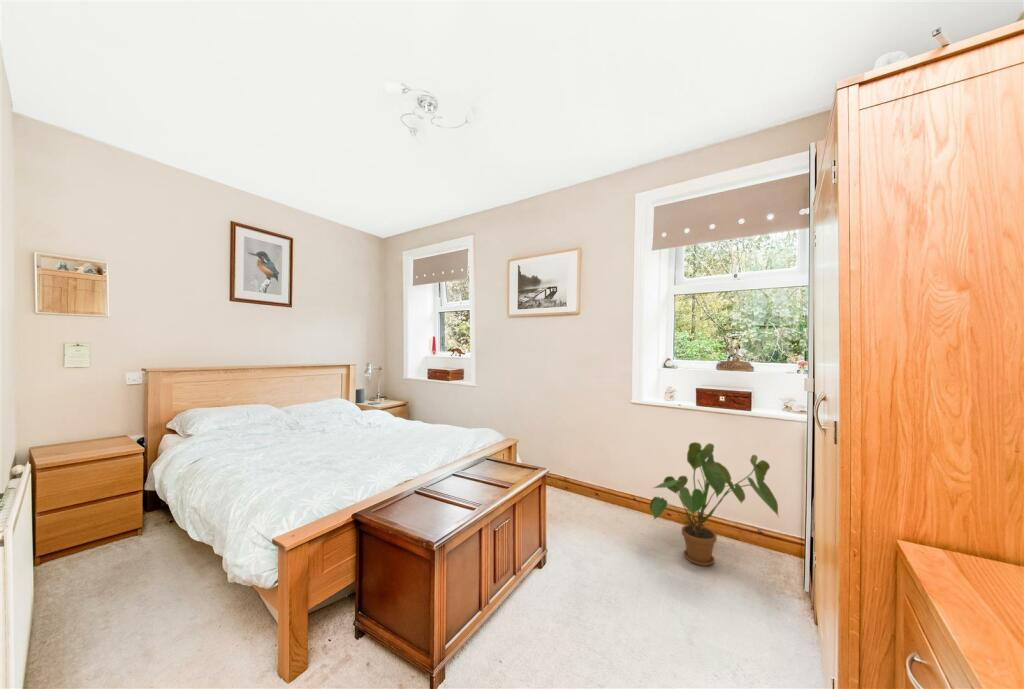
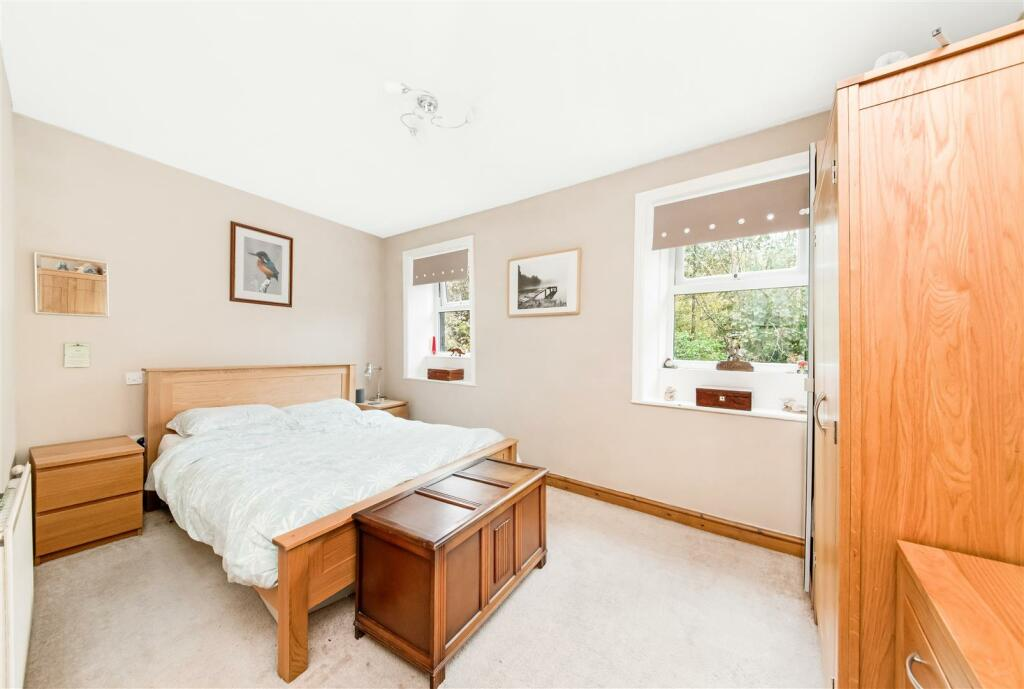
- house plant (709, 501)
